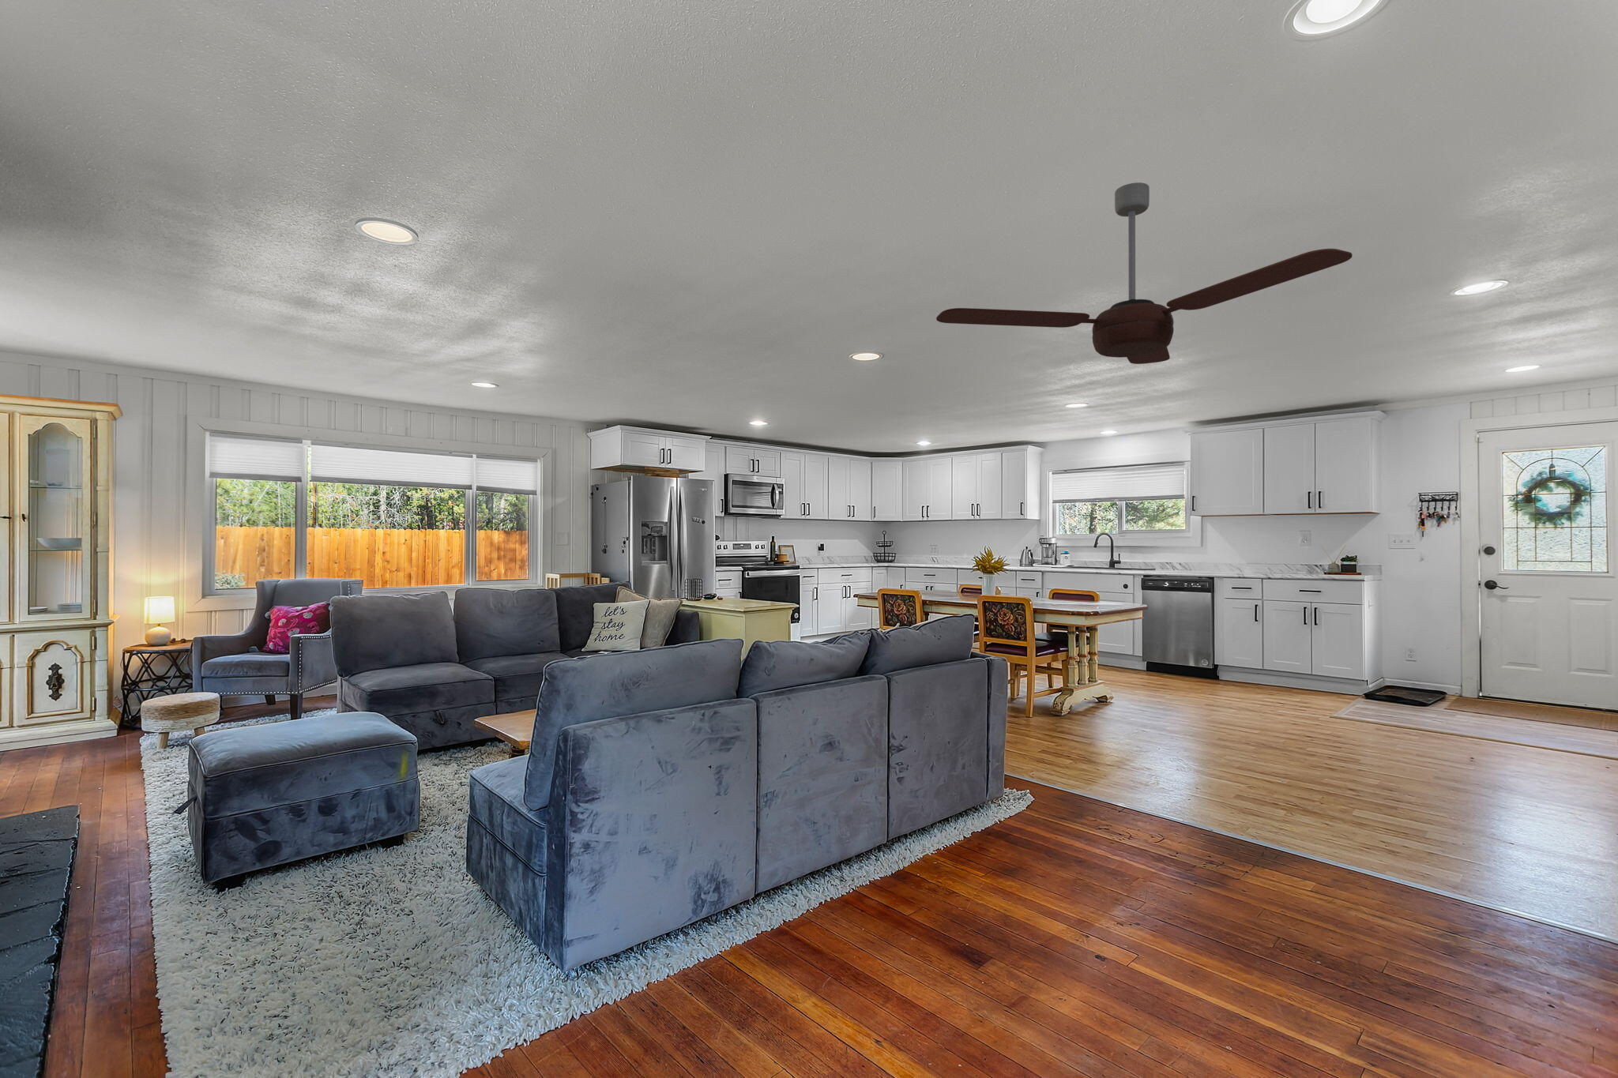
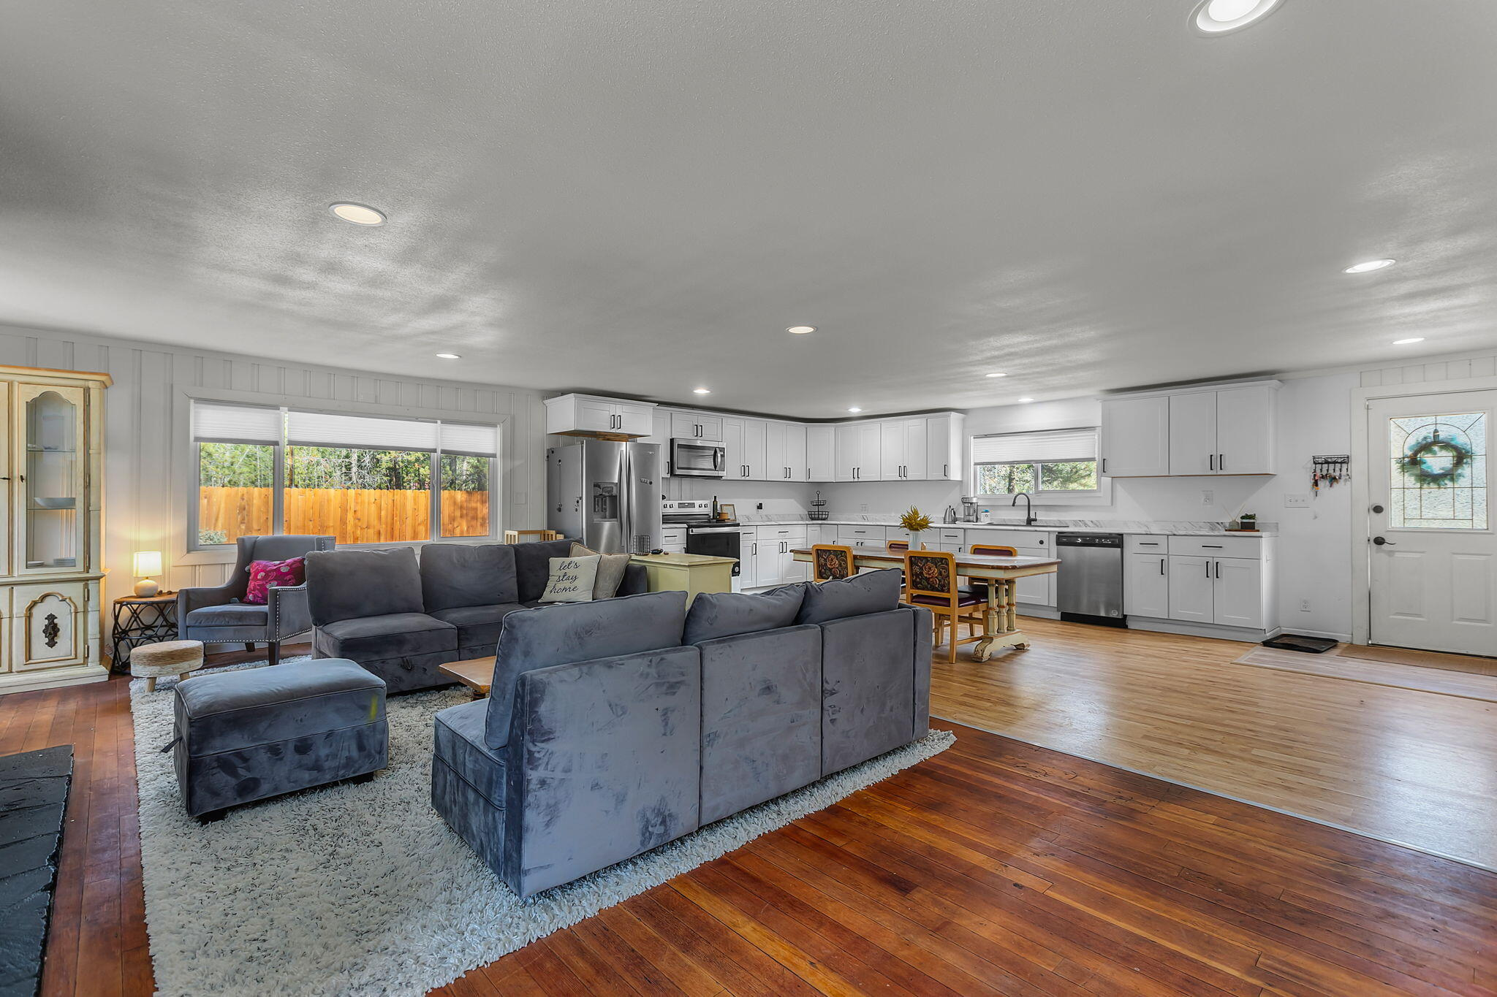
- ceiling fan (1128, 280)
